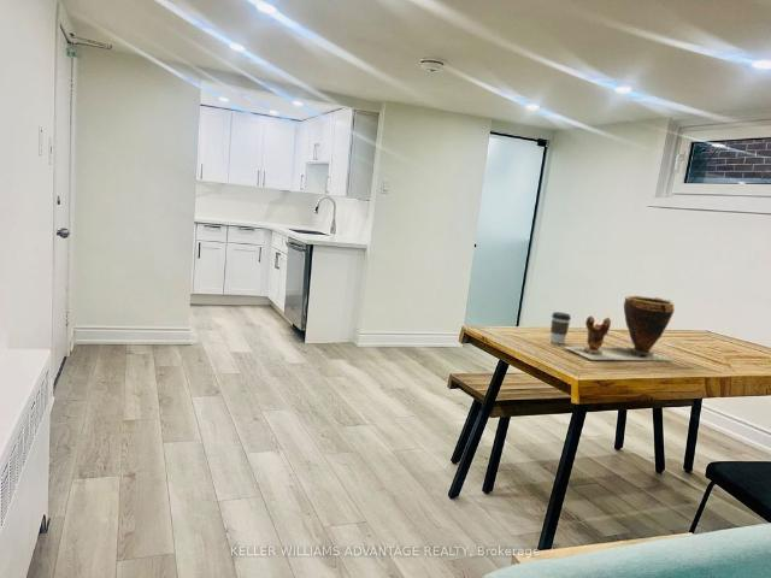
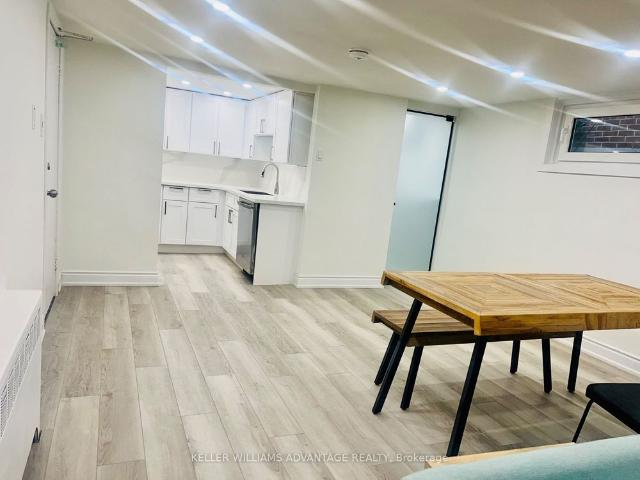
- coffee cup (559, 328)
- clay pot (626, 325)
